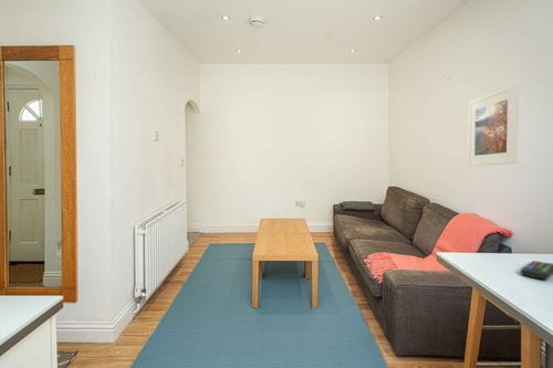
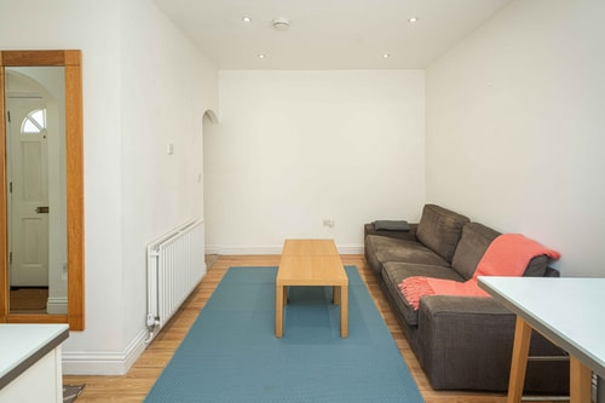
- remote control (539, 269)
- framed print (490, 129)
